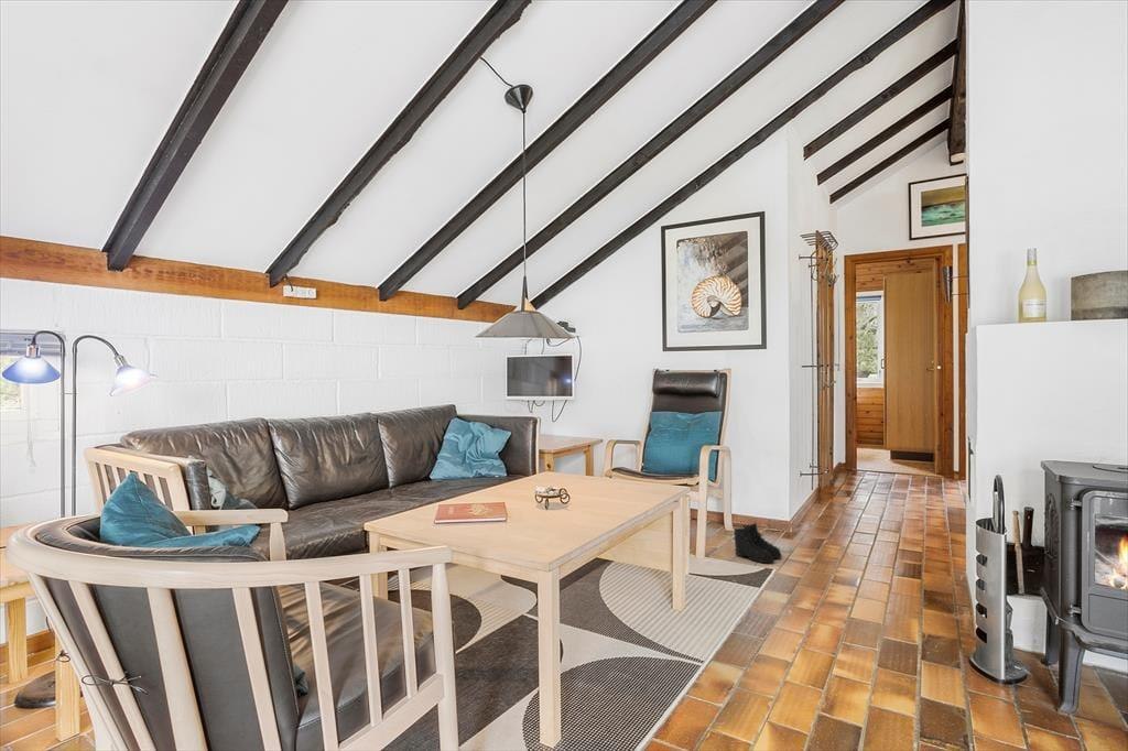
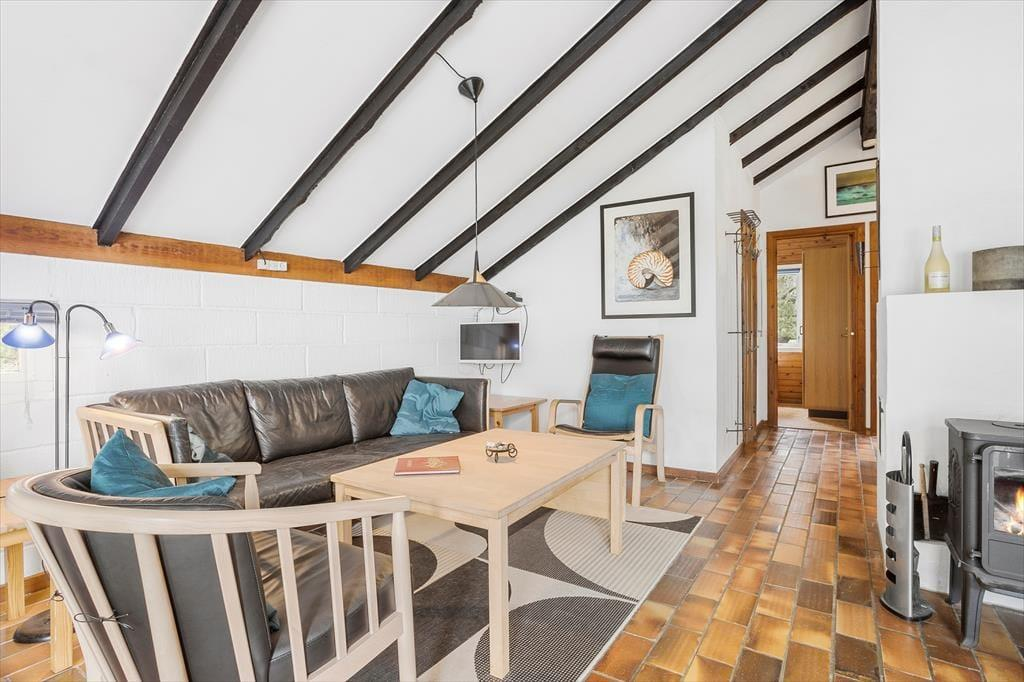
- boots (757, 541)
